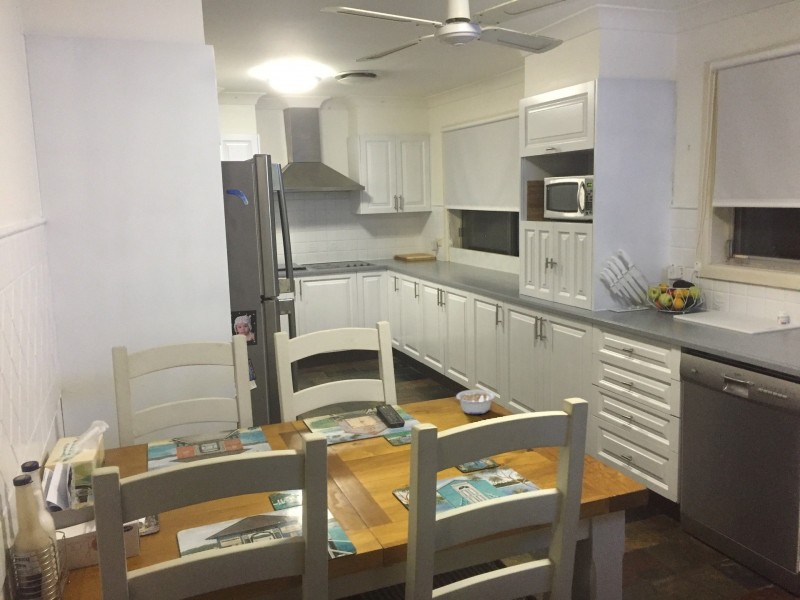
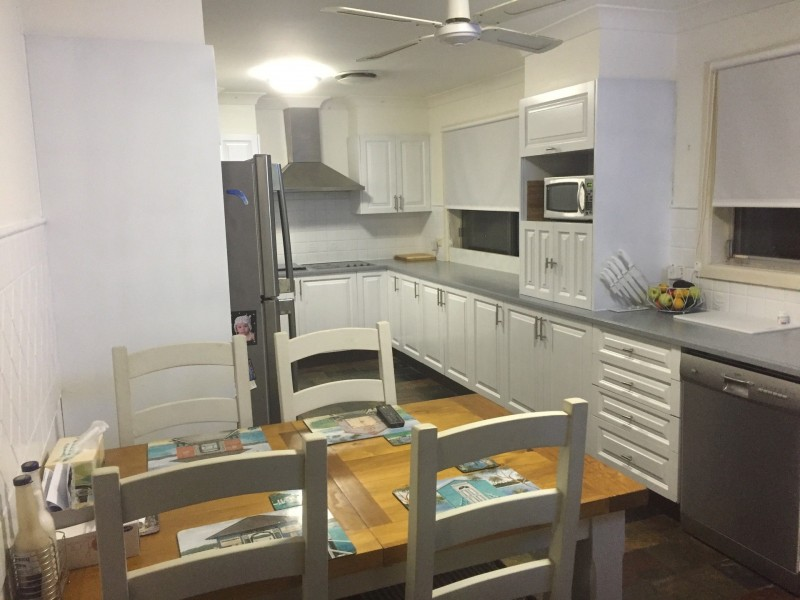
- legume (475, 401)
